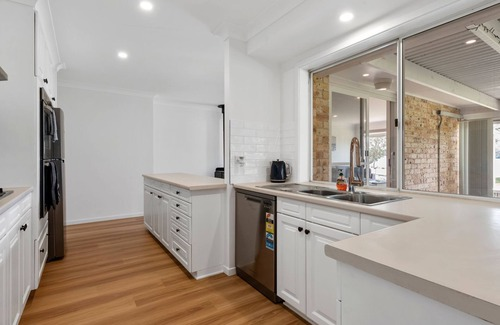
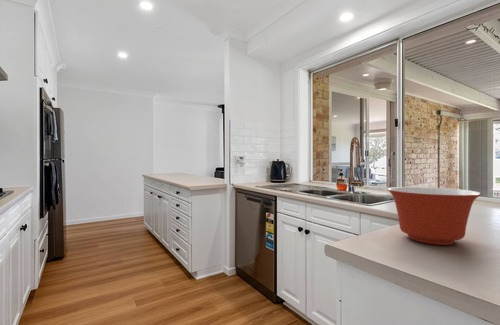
+ mixing bowl (430, 214)
